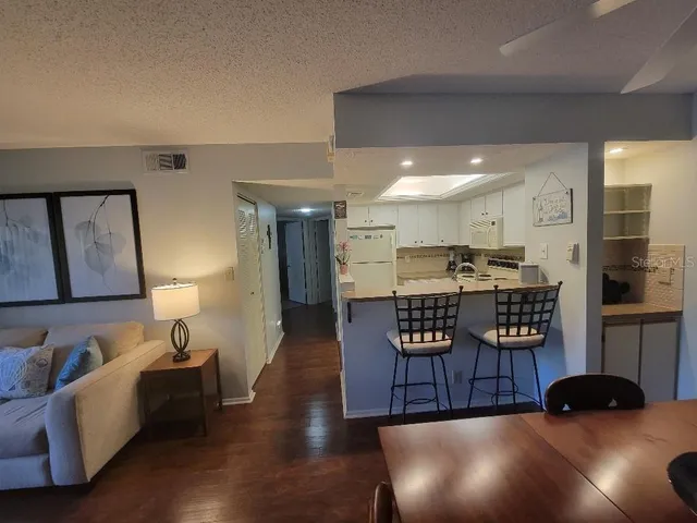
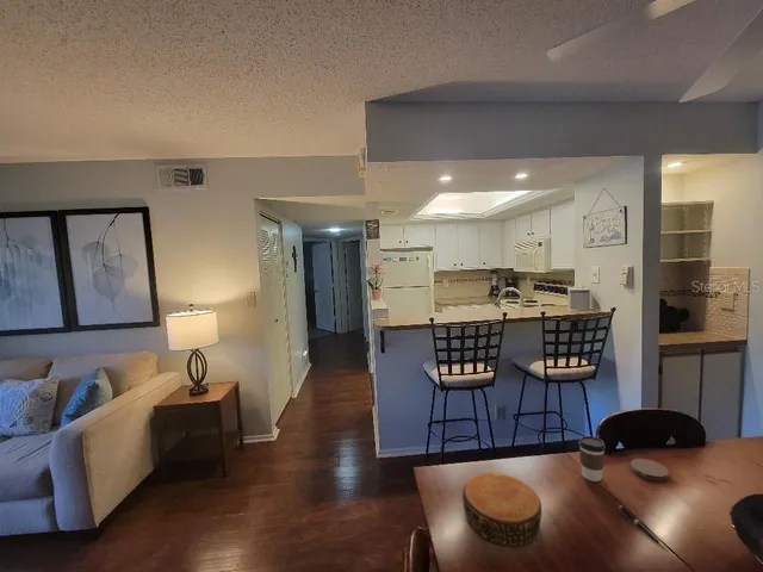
+ coaster (649, 468)
+ coffee cup (591, 458)
+ pen (641, 526)
+ bowl (501, 503)
